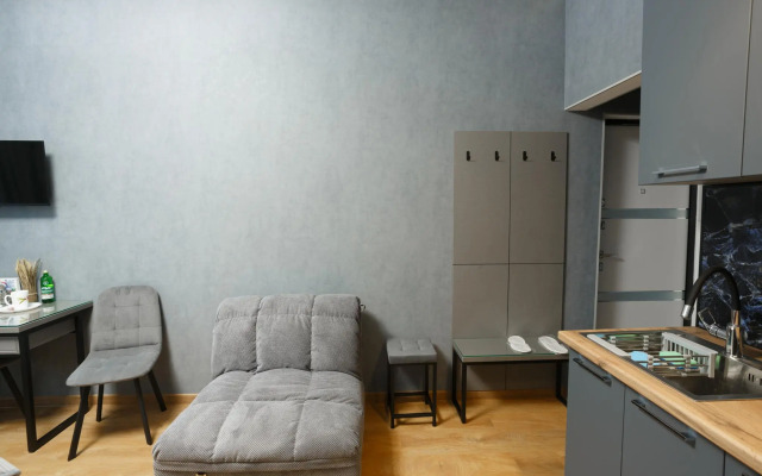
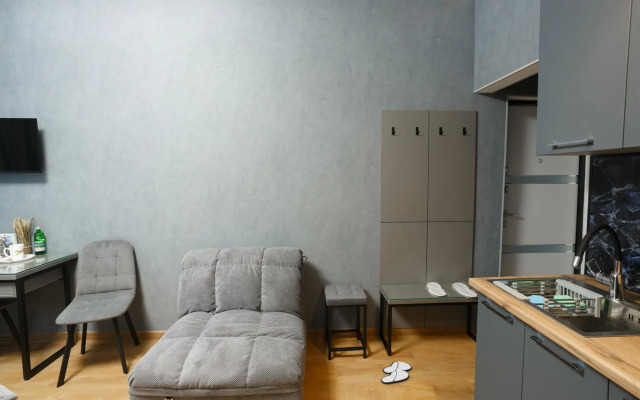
+ slippers (396, 369)
